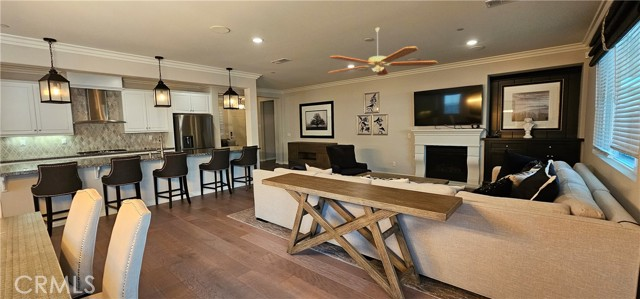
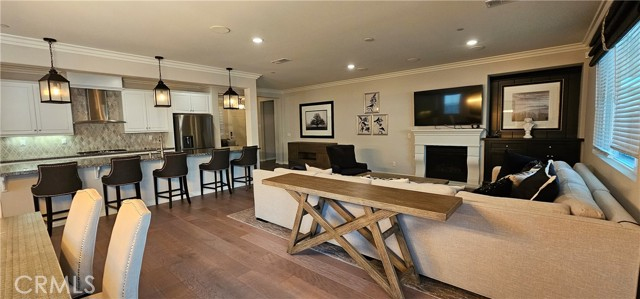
- ceiling fan (377, 50)
